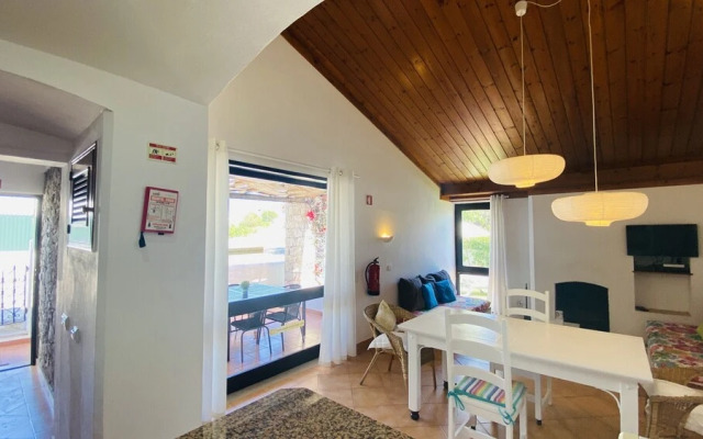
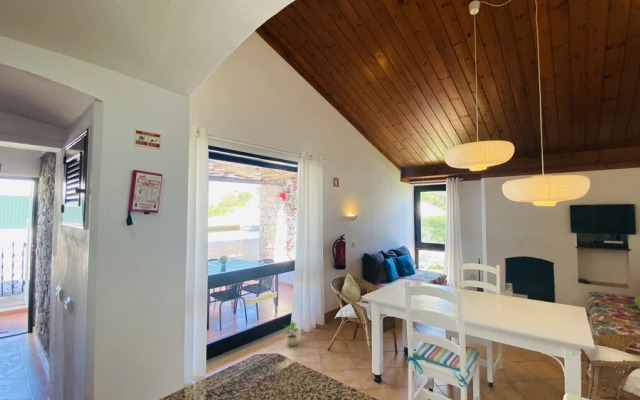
+ potted plant (290, 332)
